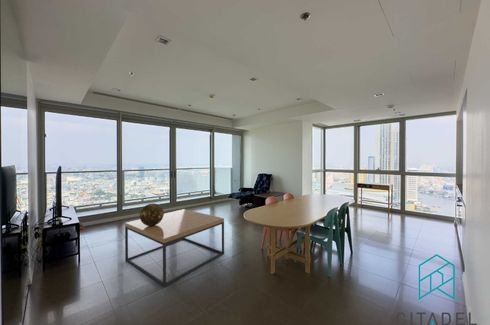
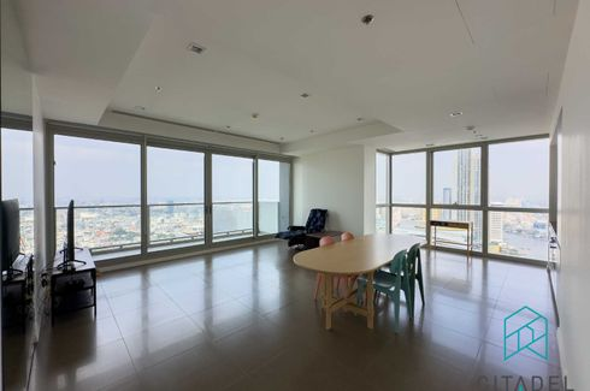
- coffee table (176, 238)
- decorative sphere (151, 214)
